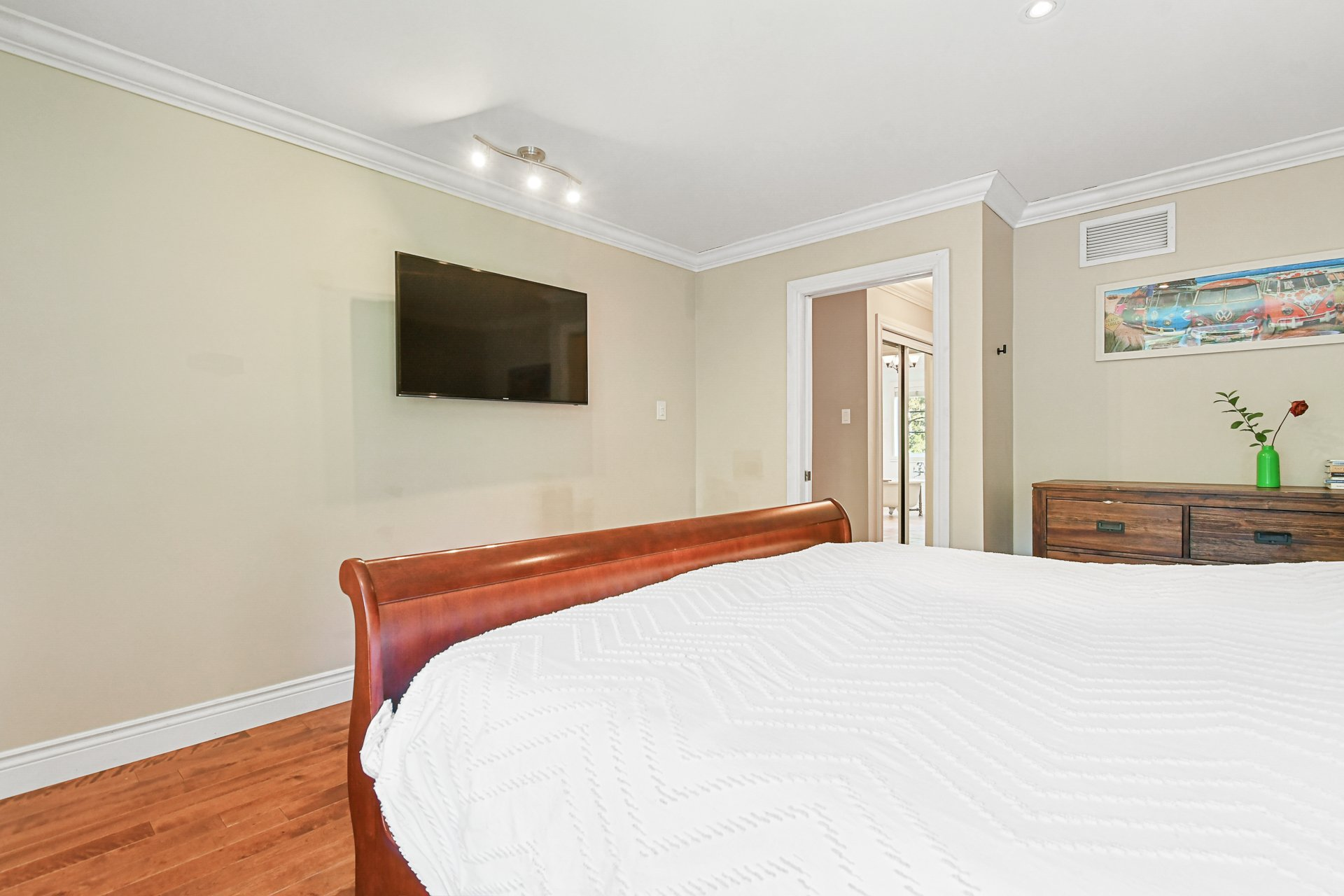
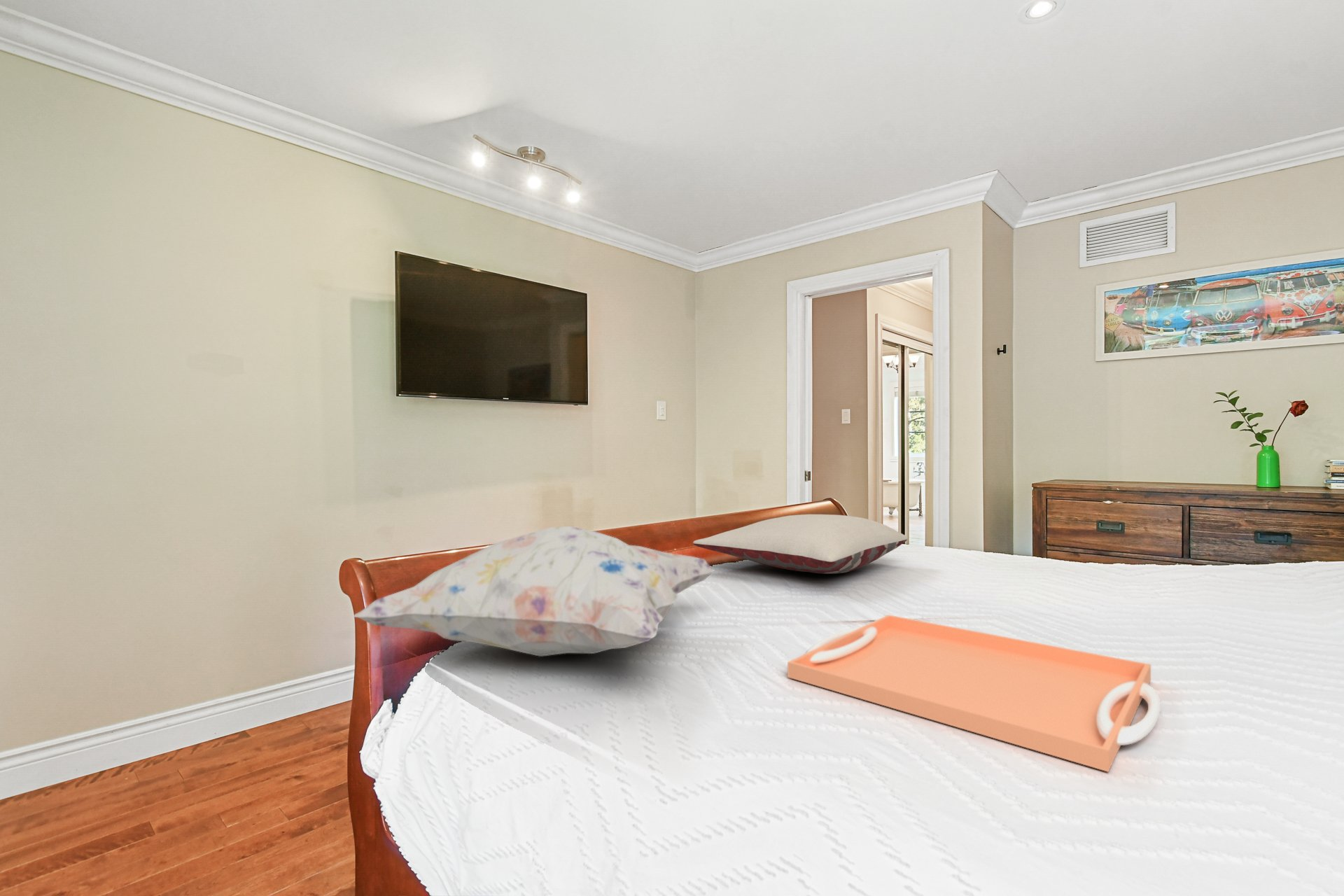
+ serving tray (966, 671)
+ pillow (801, 540)
+ decorative pillow (559, 589)
